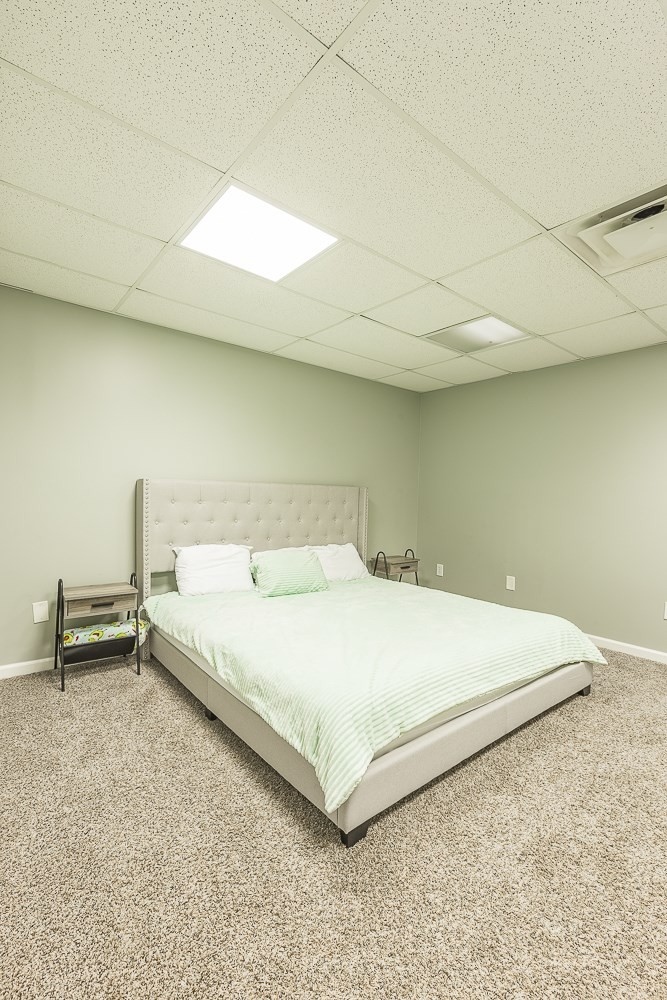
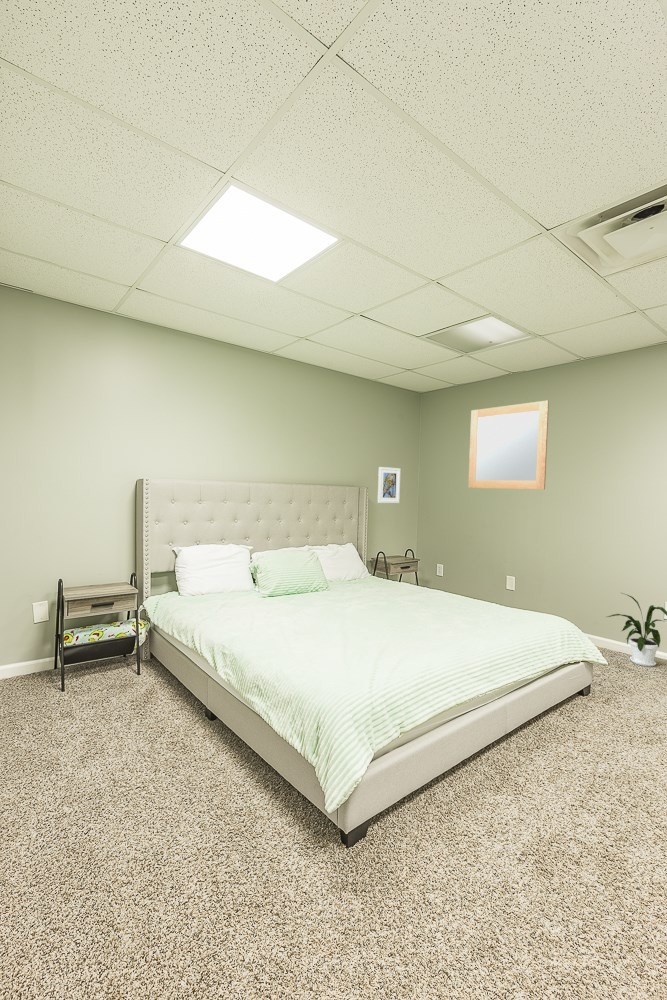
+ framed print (389, 485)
+ home mirror (505, 447)
+ house plant (641, 630)
